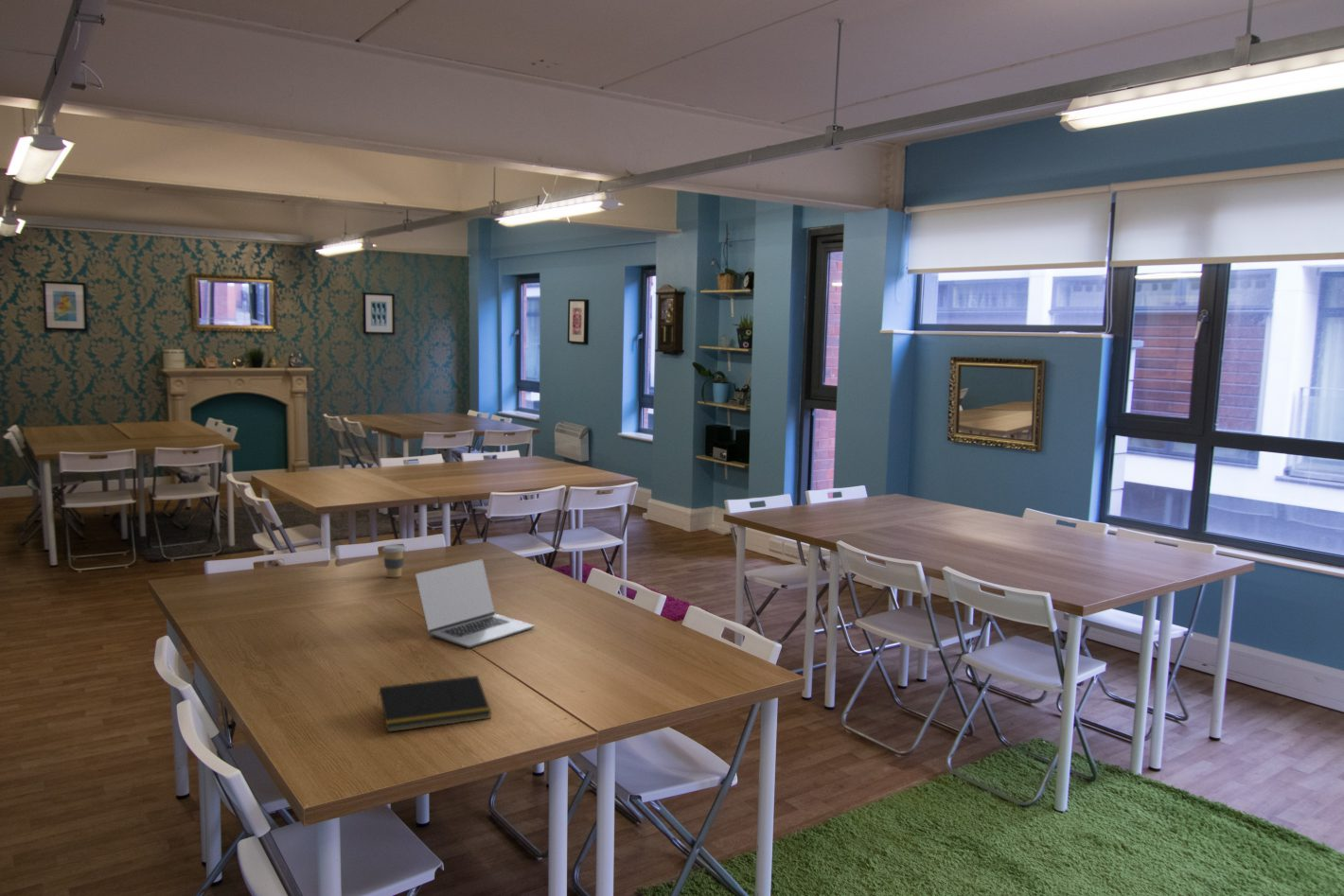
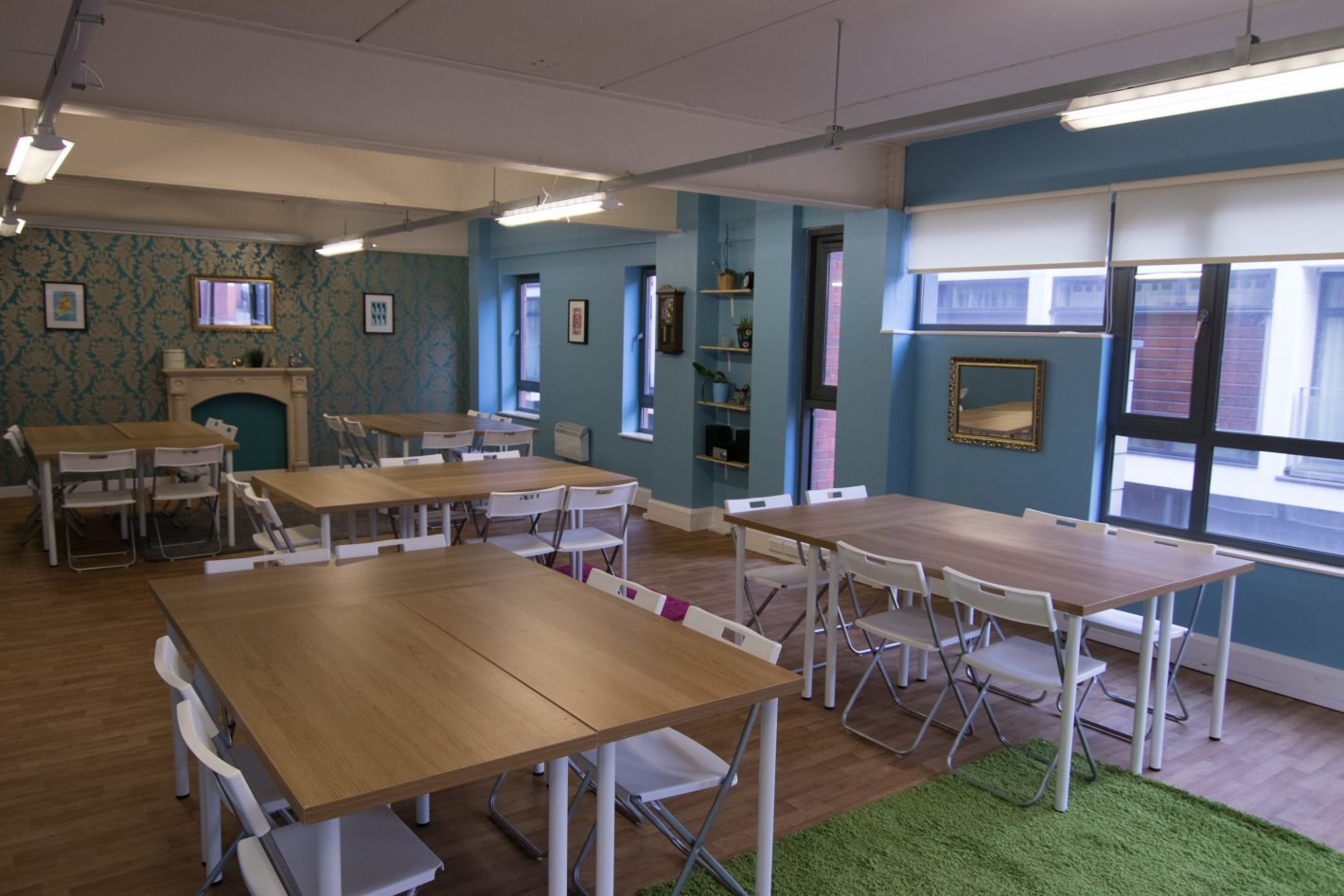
- laptop (475, 601)
- notepad (434, 702)
- coffee cup (394, 561)
